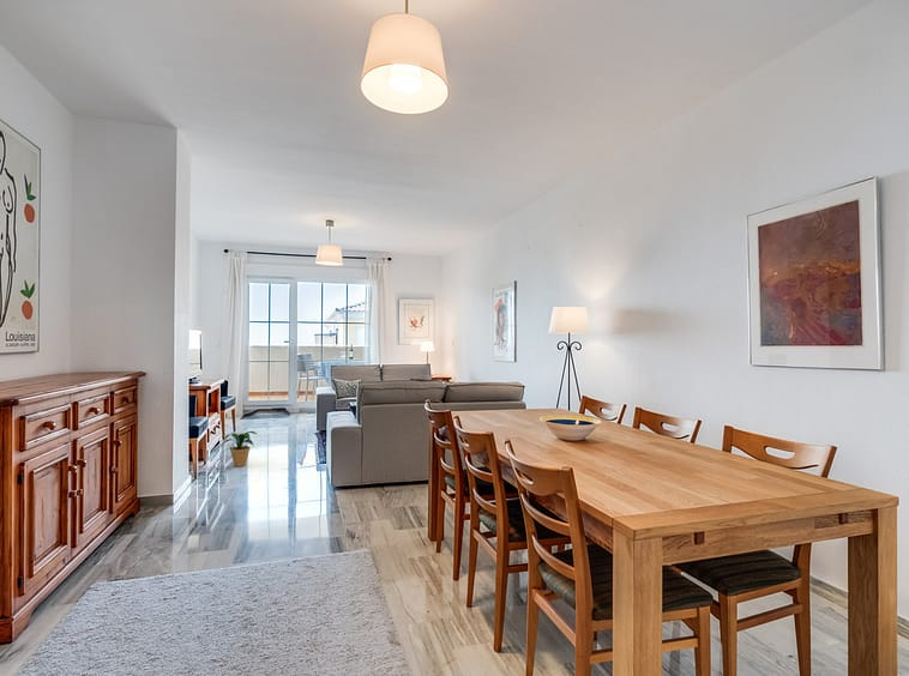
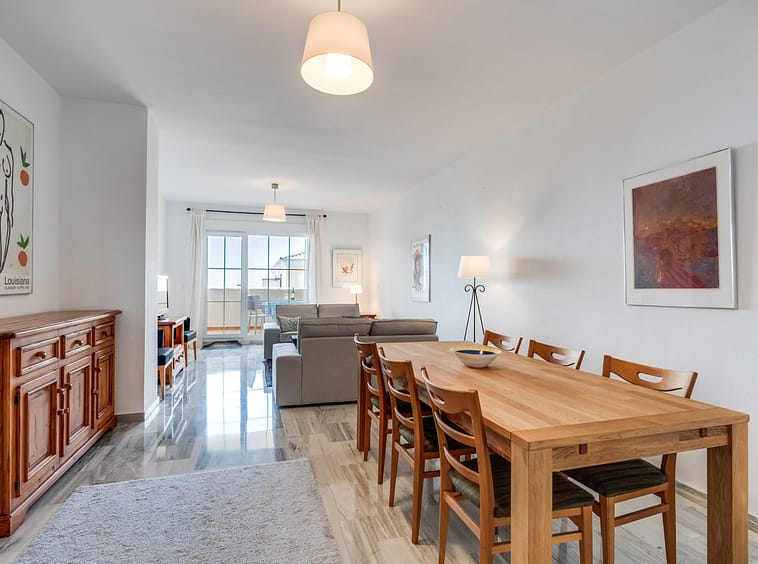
- potted plant (240, 448)
